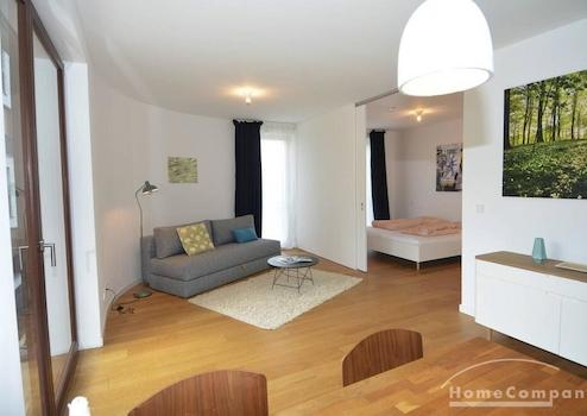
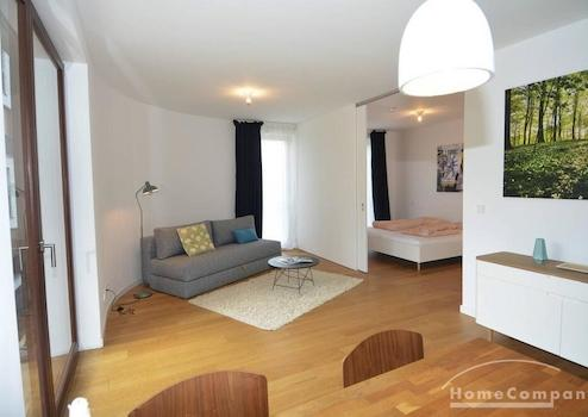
- wall art (183, 170)
